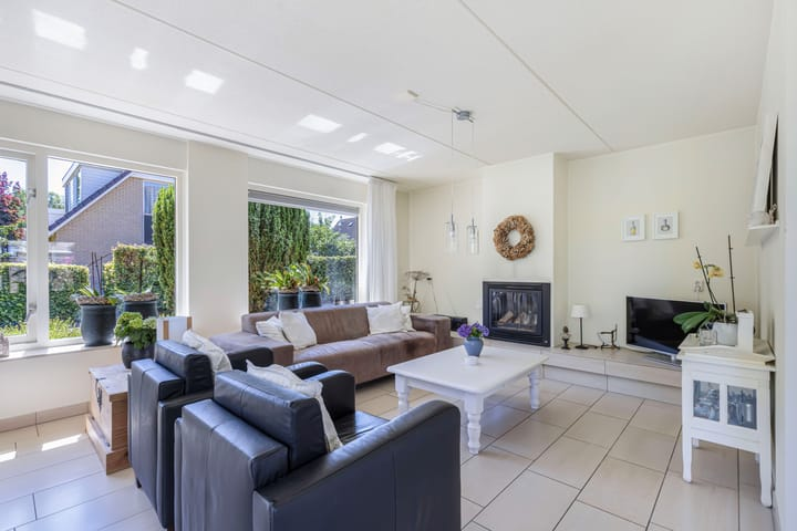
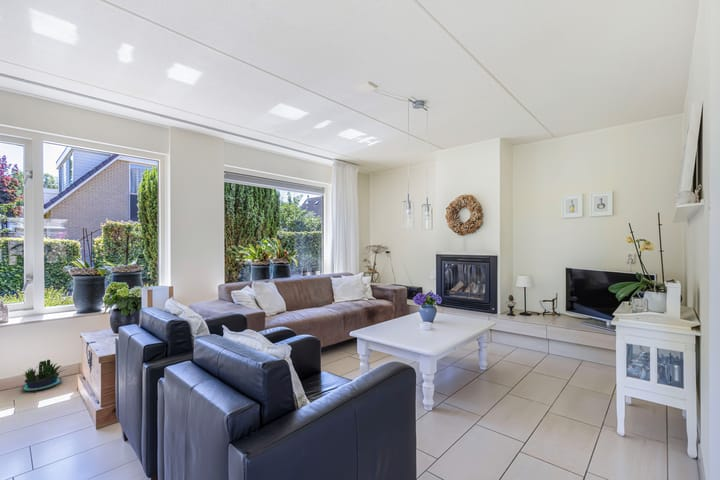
+ potted plant (45, 373)
